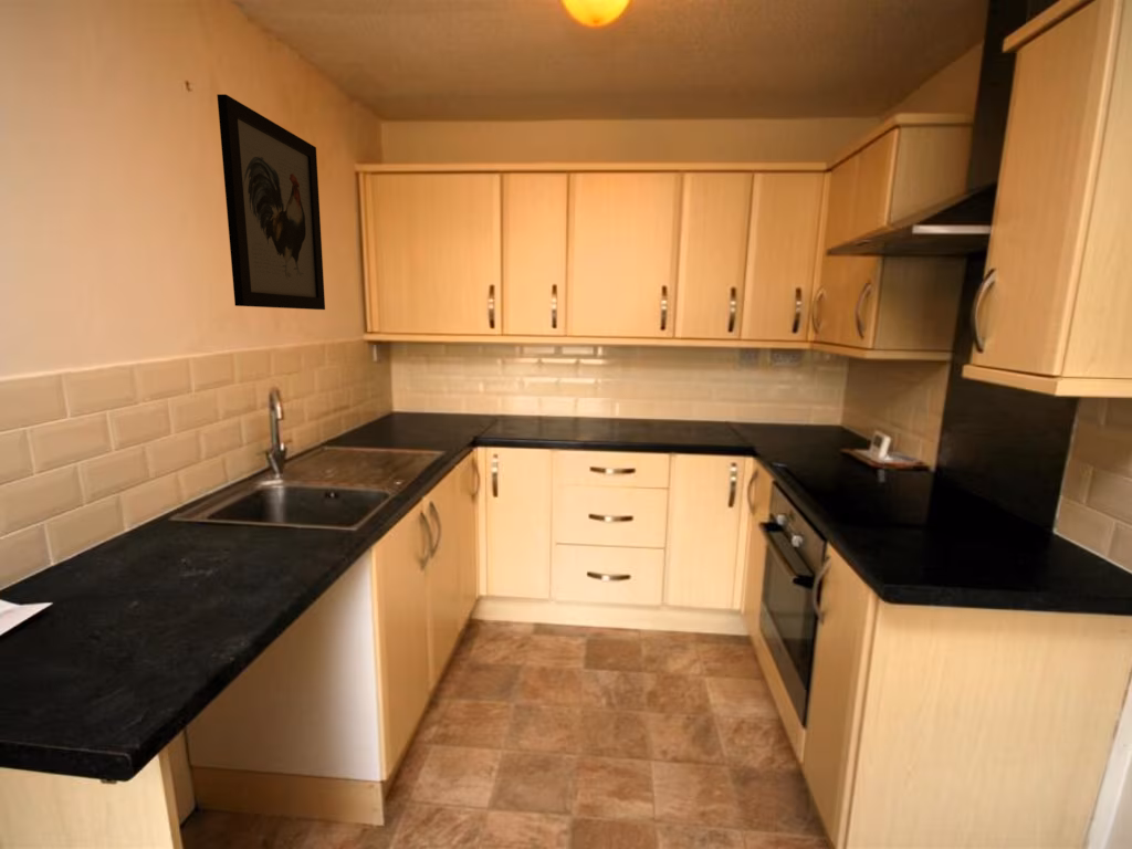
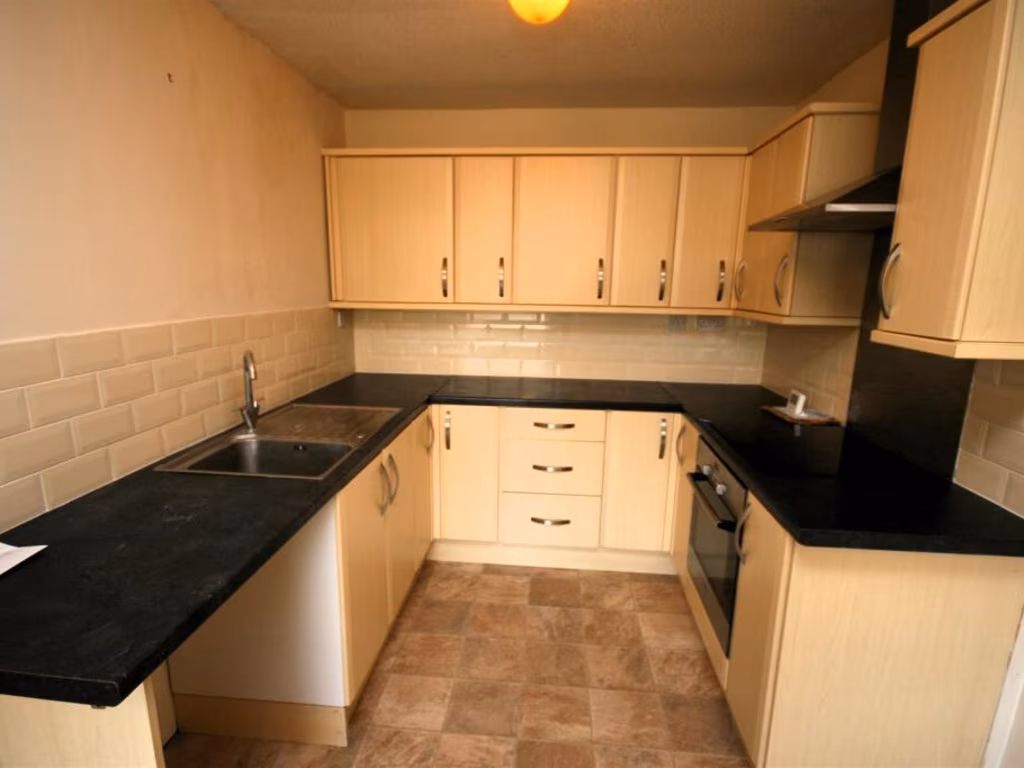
- wall art (279, 218)
